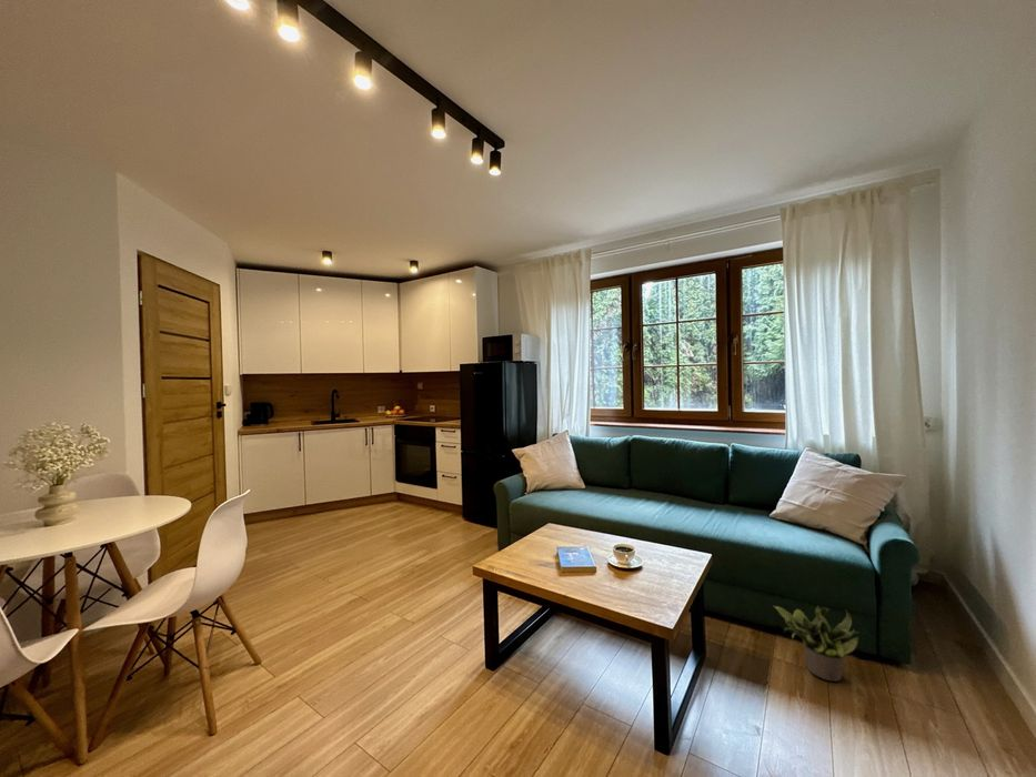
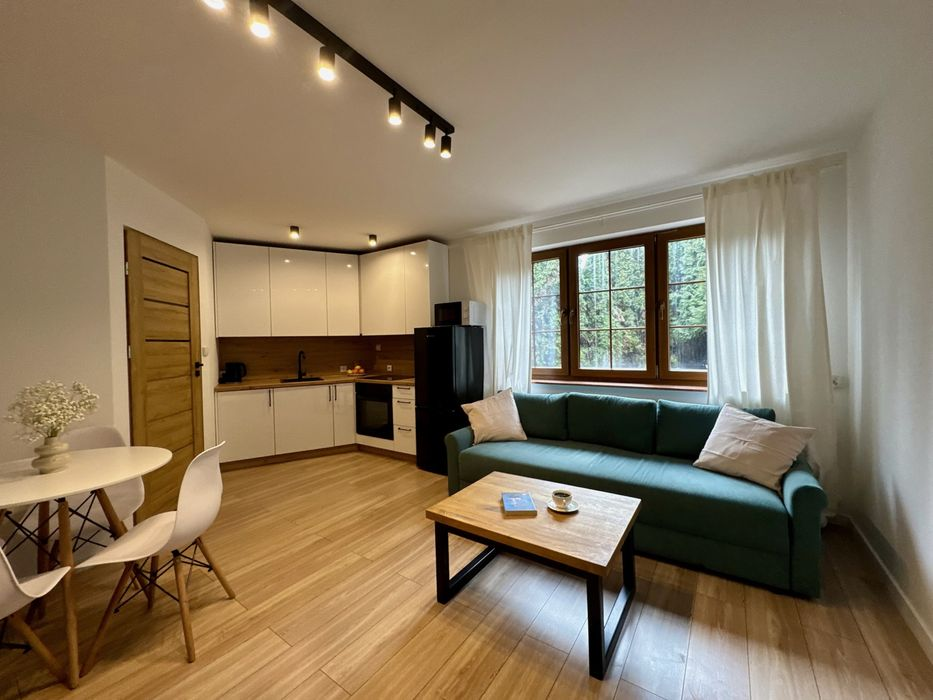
- potted plant (813, 634)
